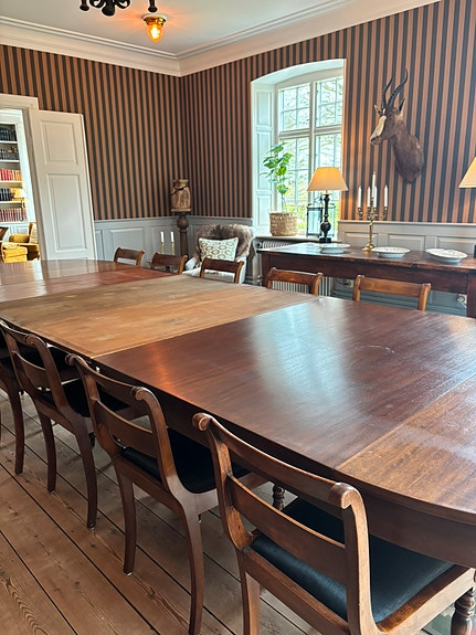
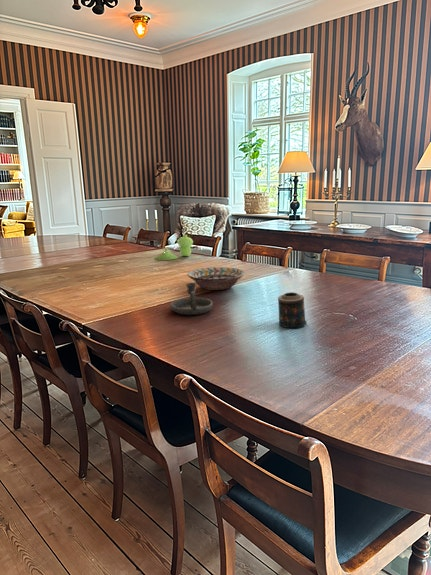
+ decorative bowl (216, 279)
+ candlestick (191, 297)
+ candle (291, 308)
+ vase (178, 243)
